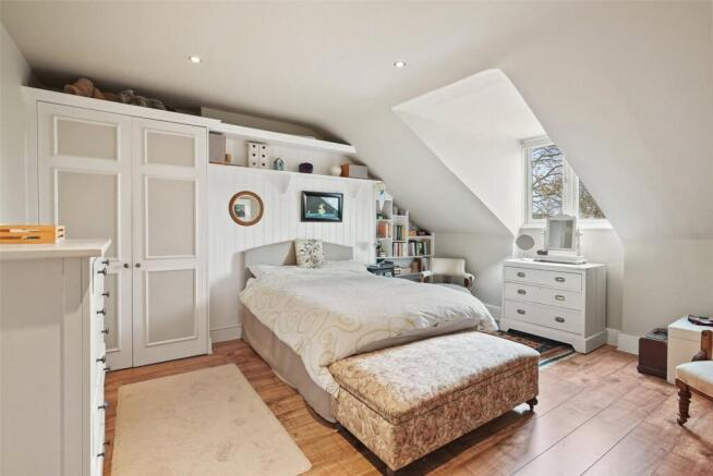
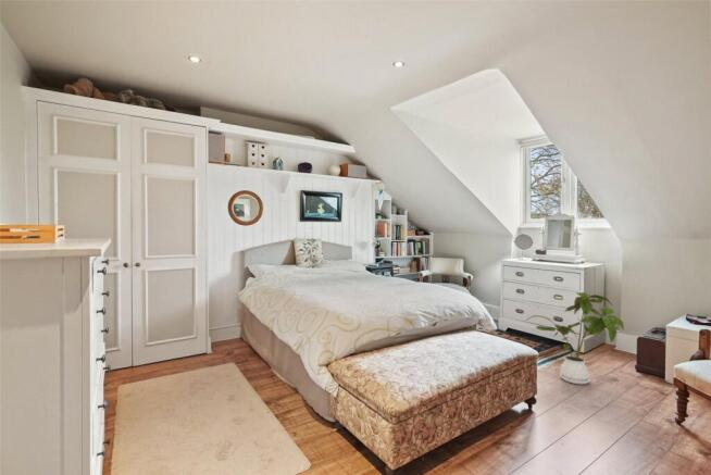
+ house plant (575, 334)
